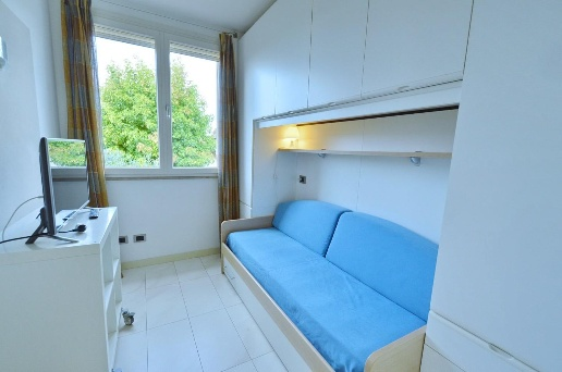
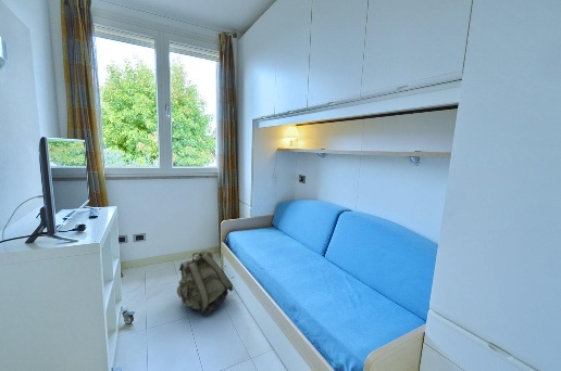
+ backpack (205, 277)
